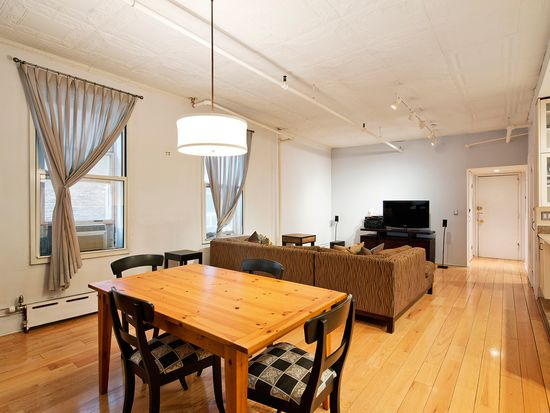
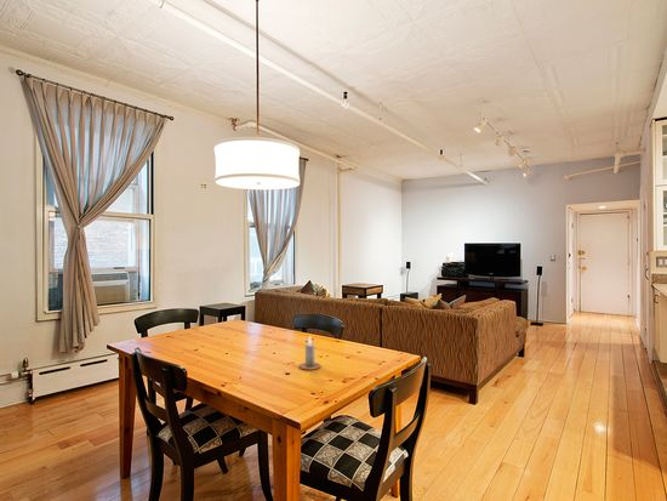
+ candle (309, 351)
